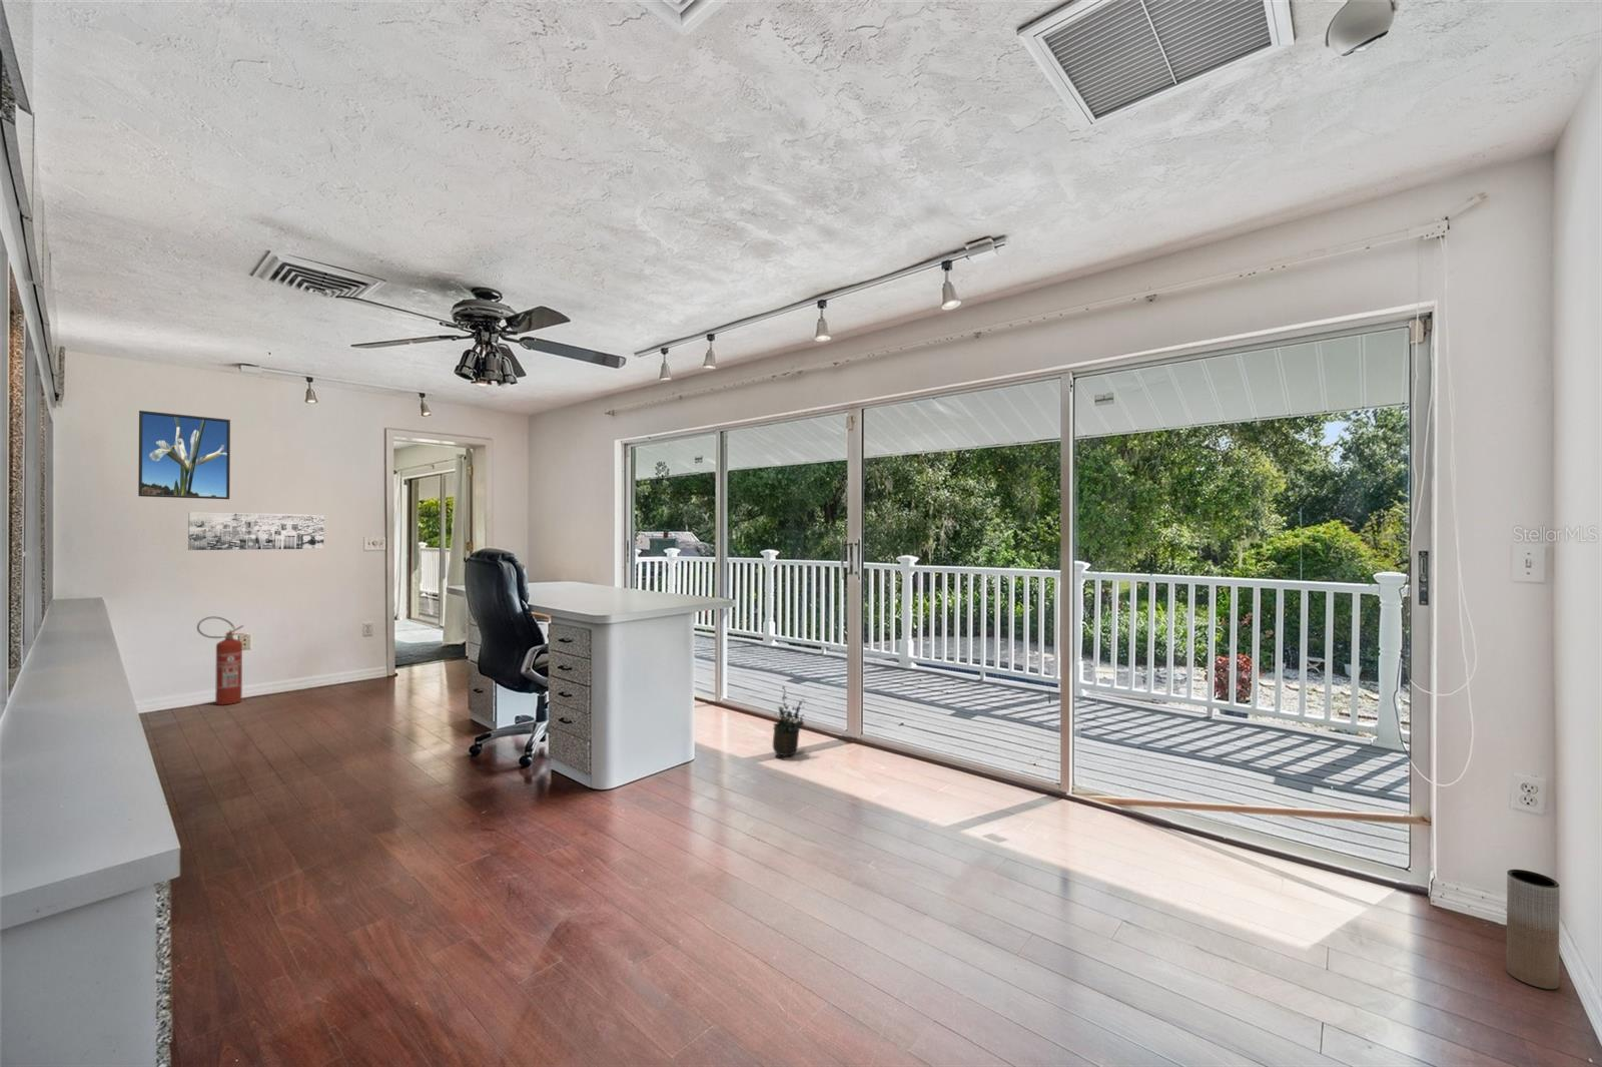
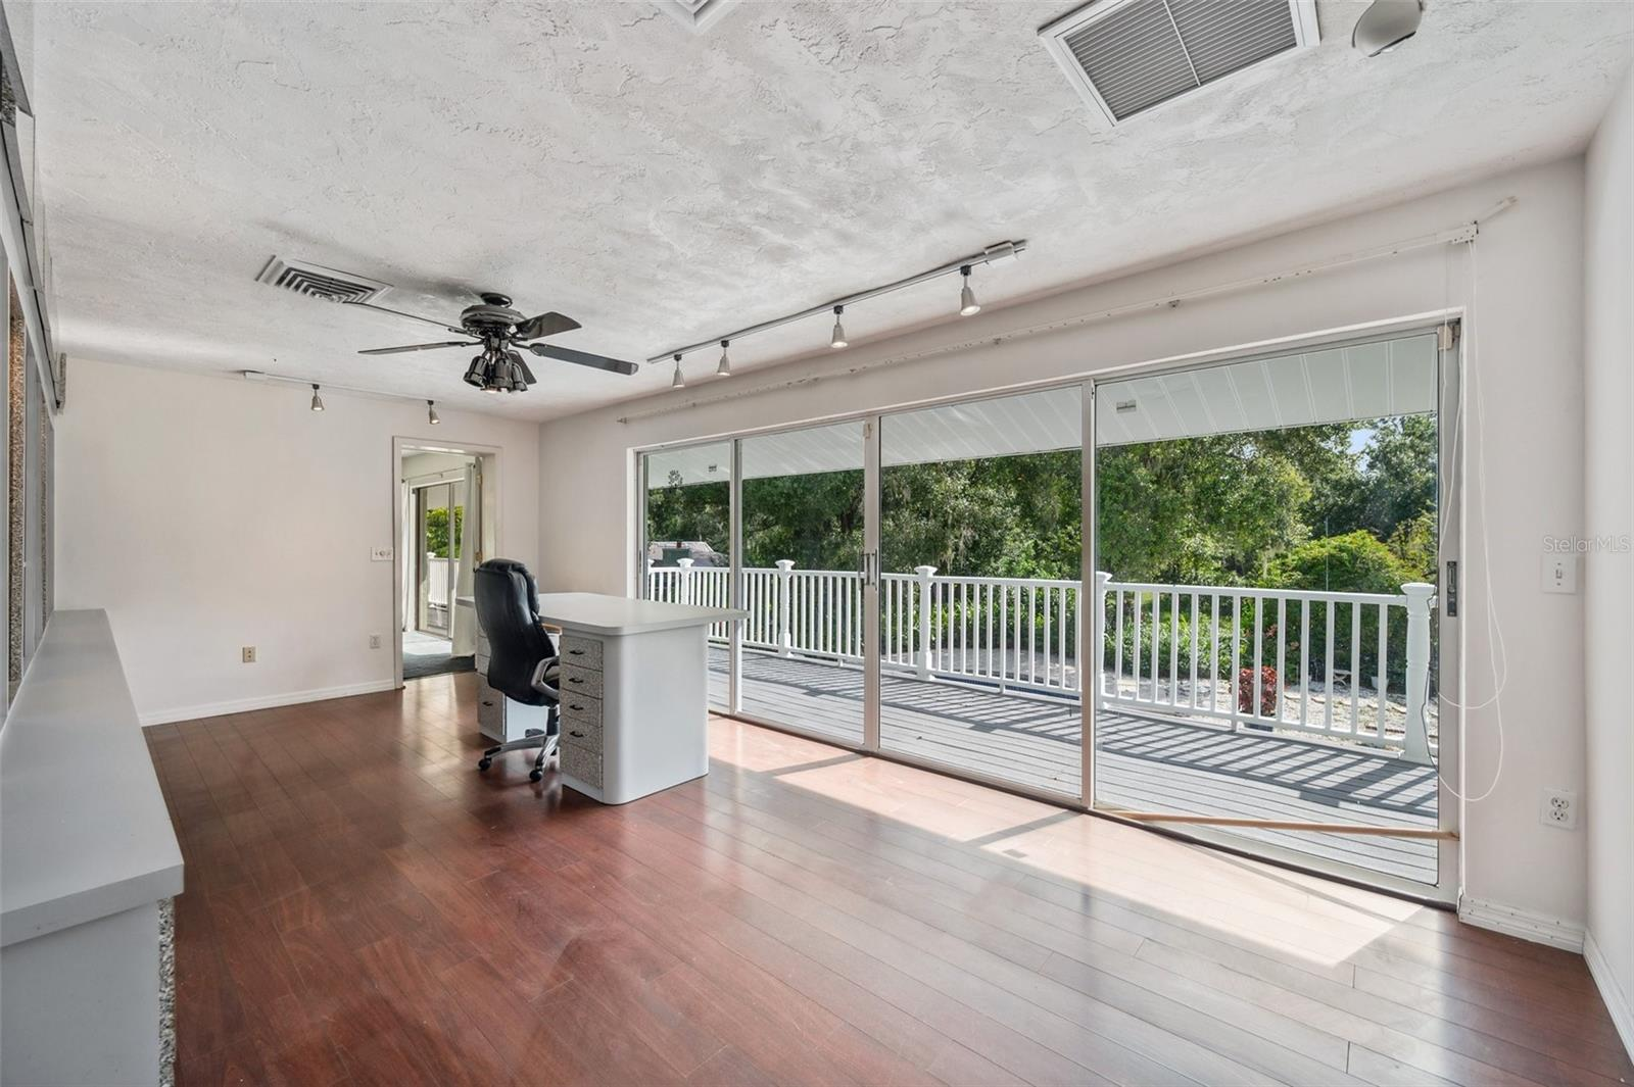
- wall art (259, 531)
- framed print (186, 456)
- fire extinguisher (223, 660)
- vase (1532, 928)
- potted plant (787, 723)
